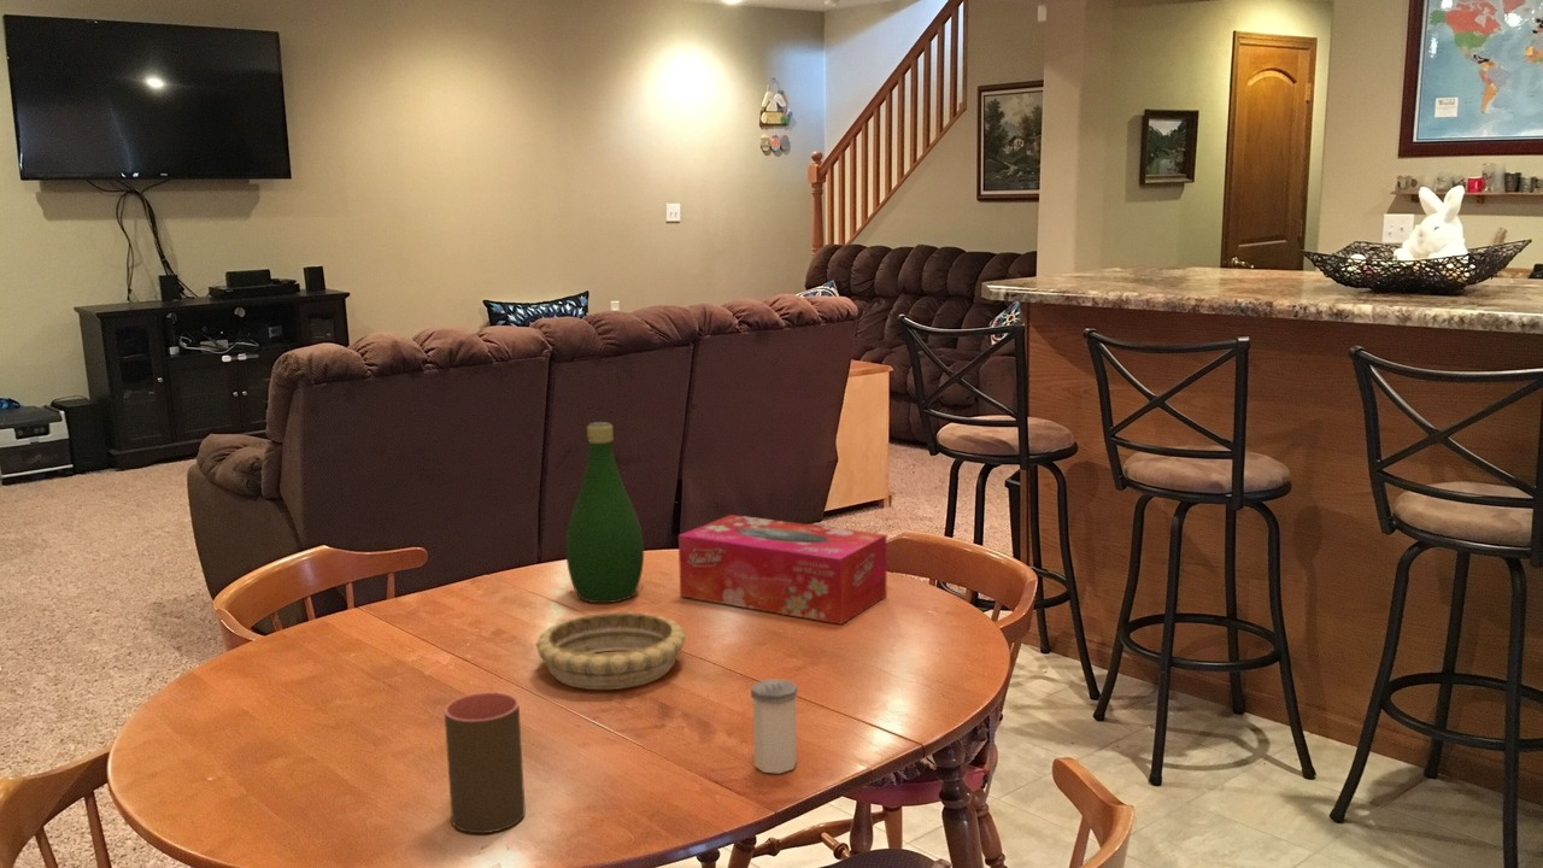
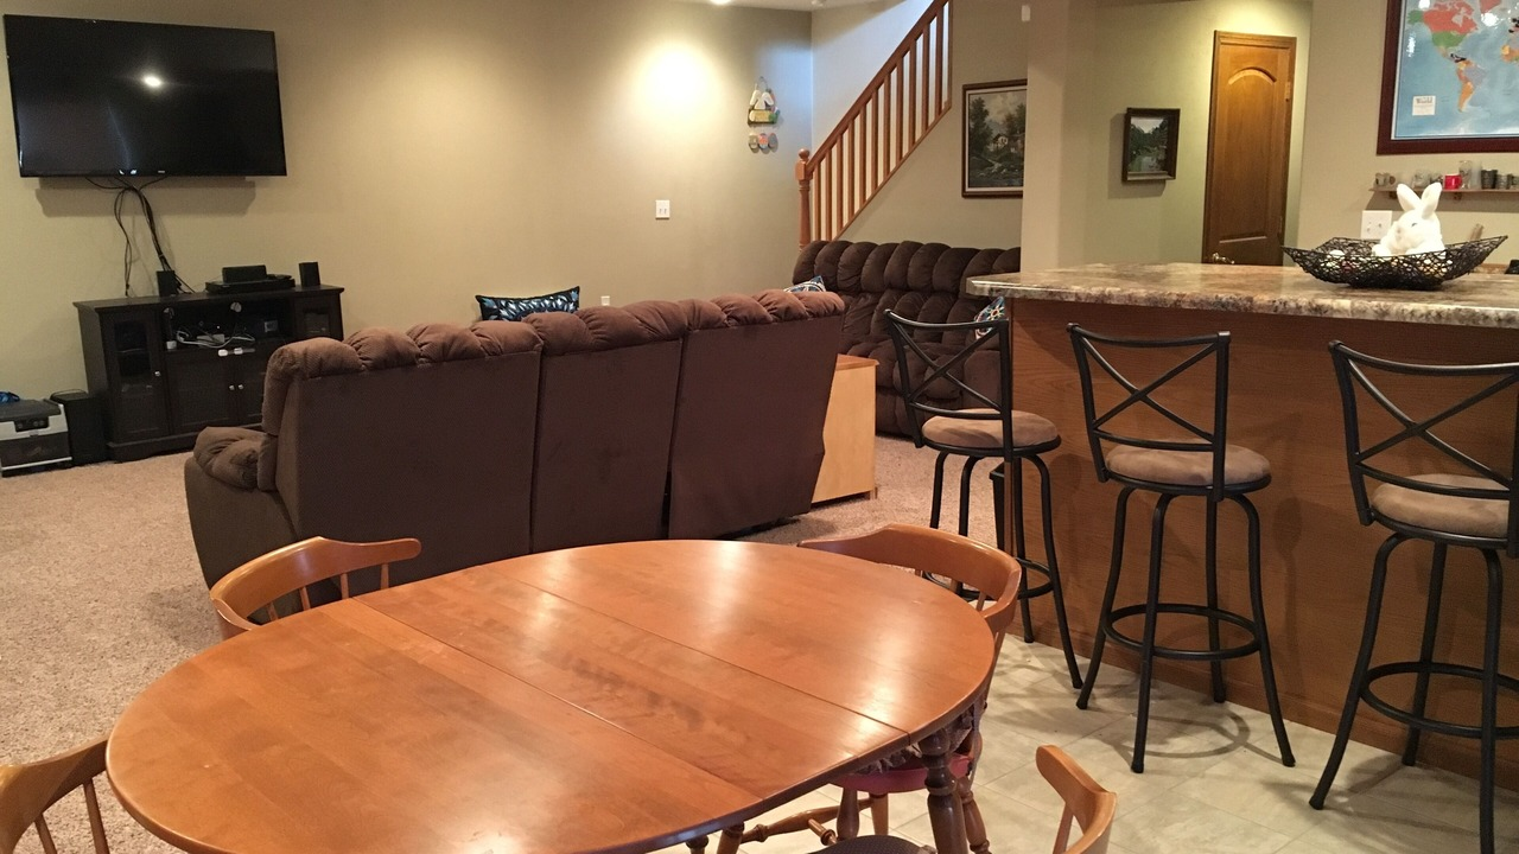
- cup (485, 761)
- bottle (603, 510)
- tissue box (782, 565)
- salt shaker (774, 726)
- decorative bowl (611, 649)
